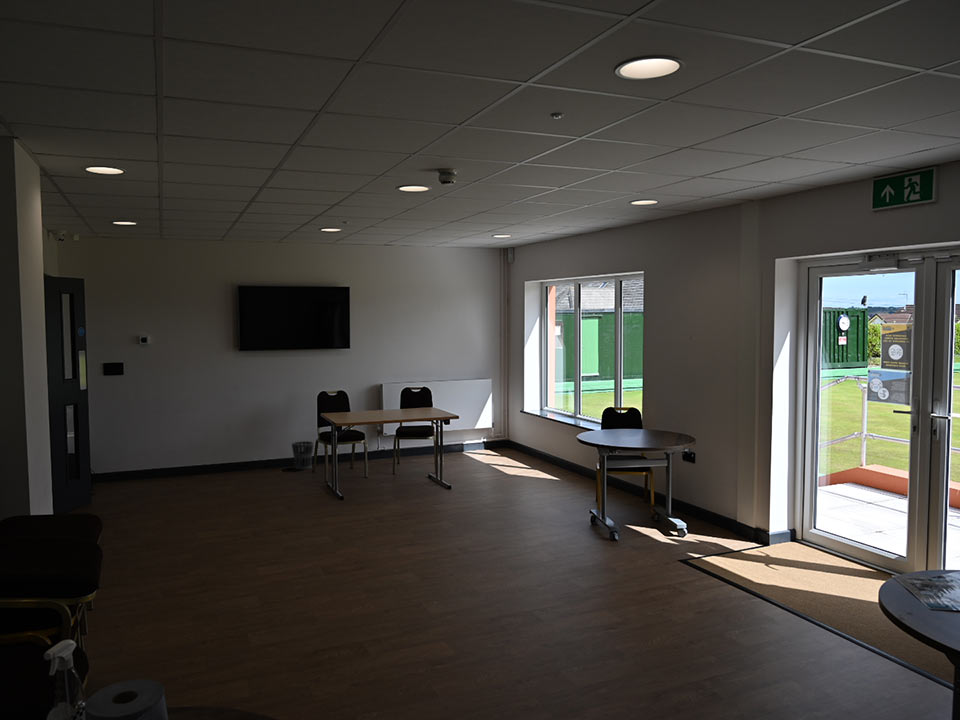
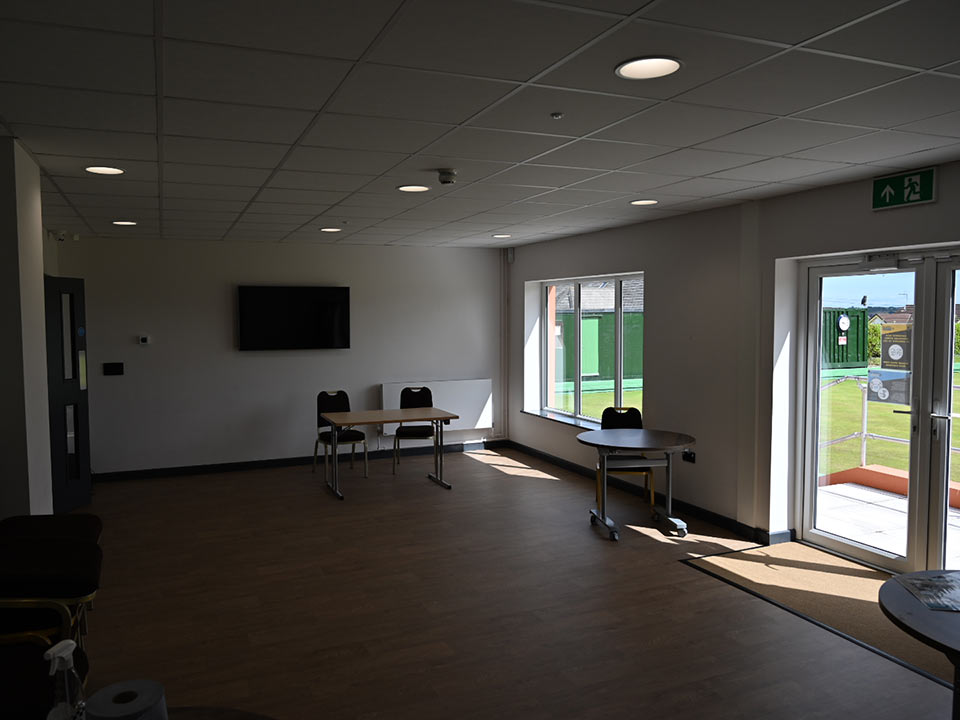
- wastebasket (302, 455)
